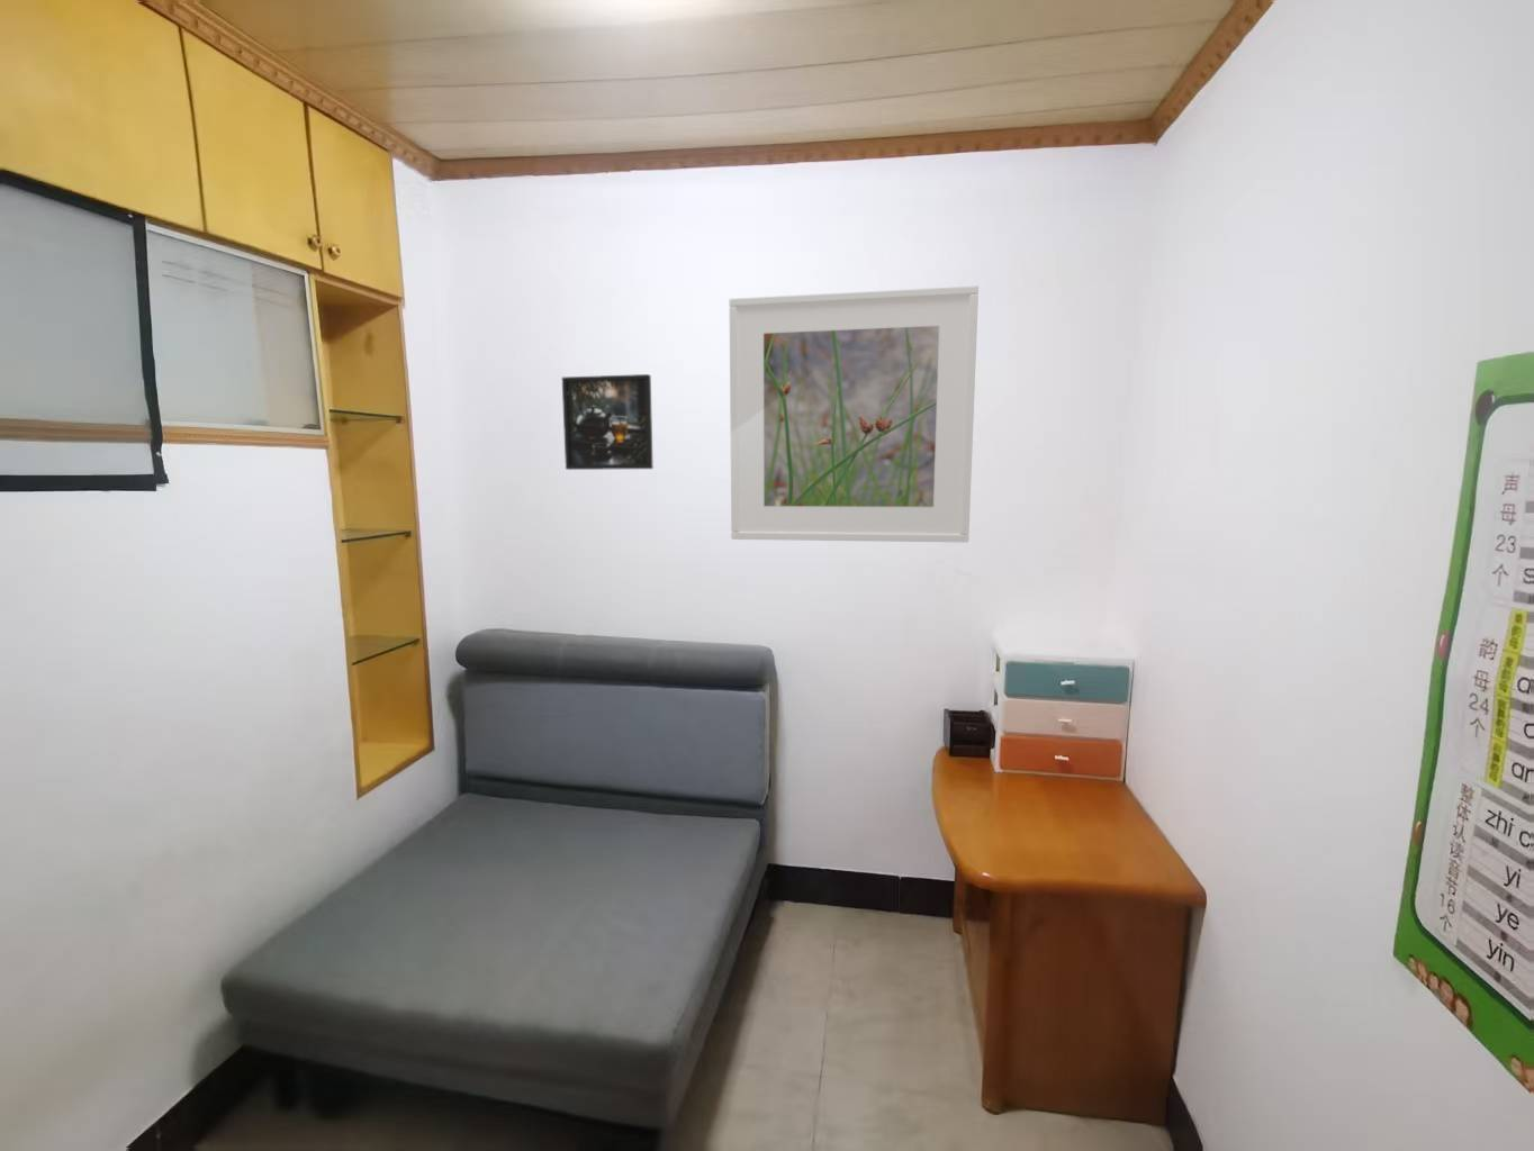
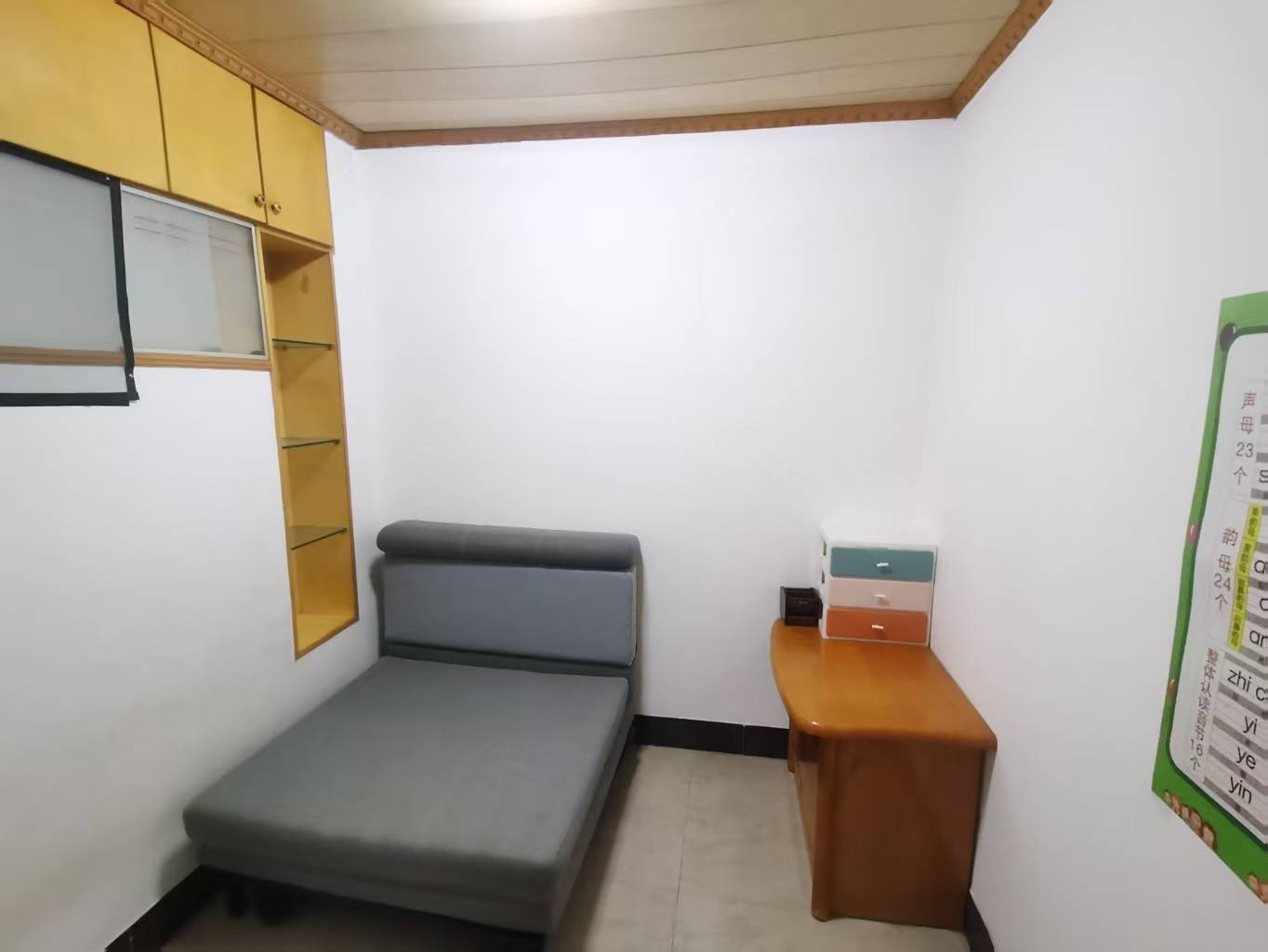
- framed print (848, 420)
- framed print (607, 423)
